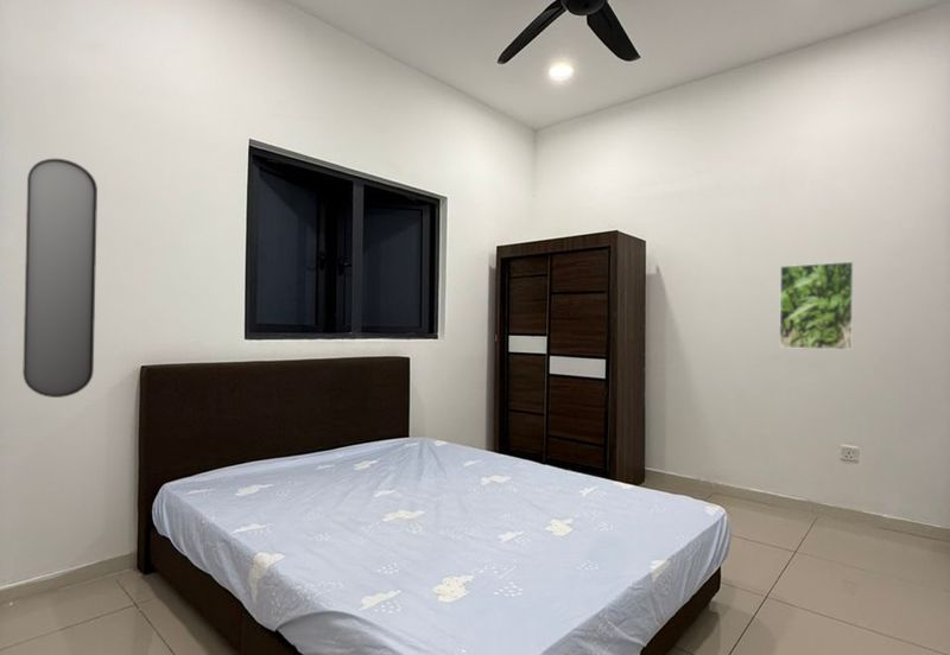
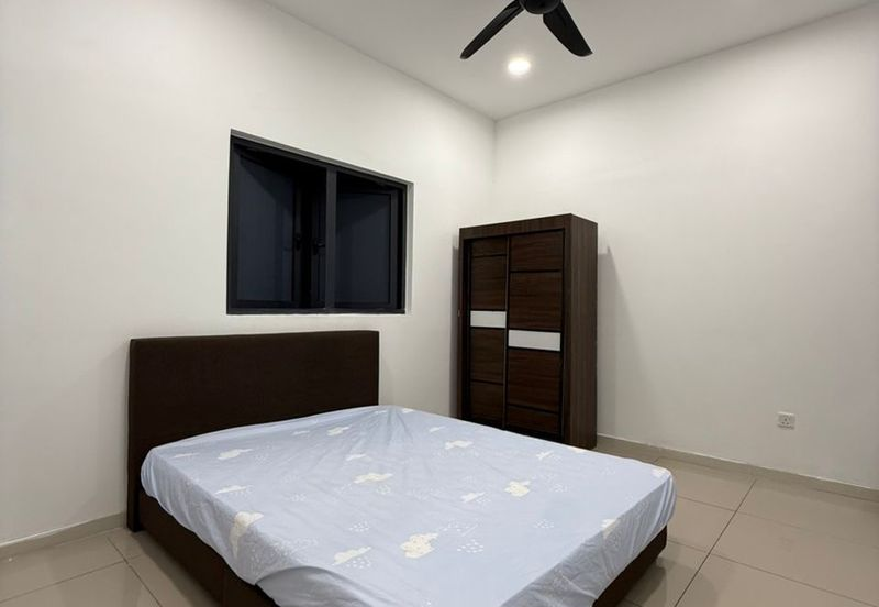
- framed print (815, 306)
- home mirror (61, 278)
